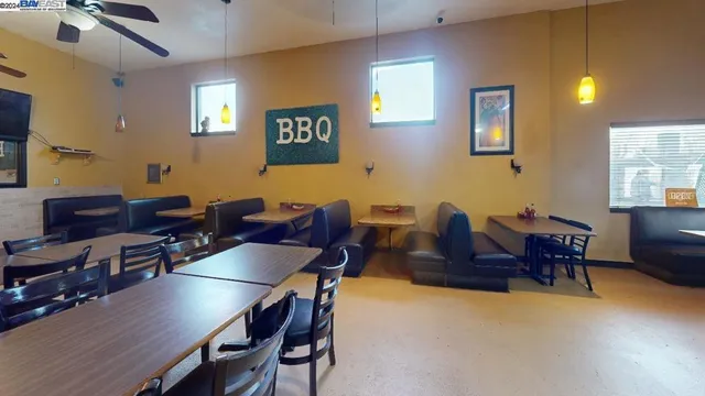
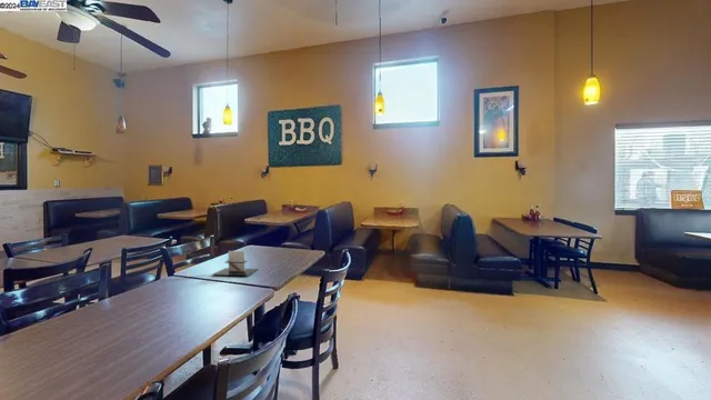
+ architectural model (236, 261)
